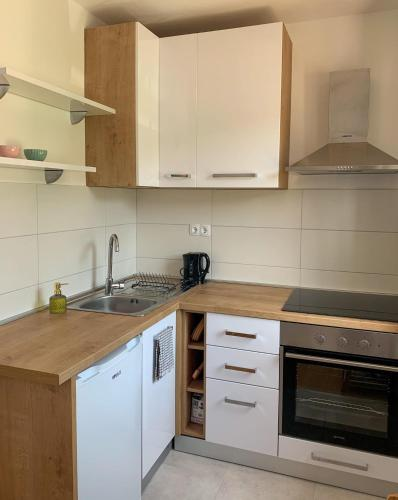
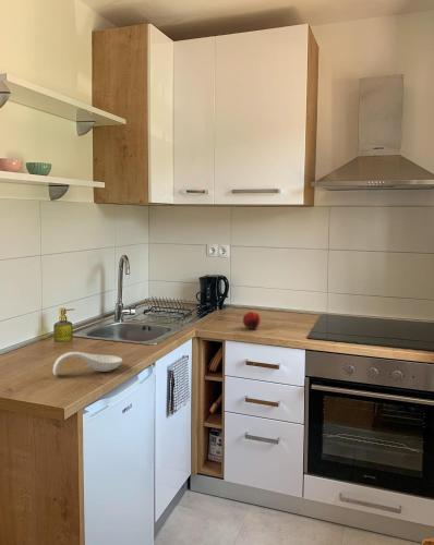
+ spoon rest (88, 361)
+ fruit (251, 319)
